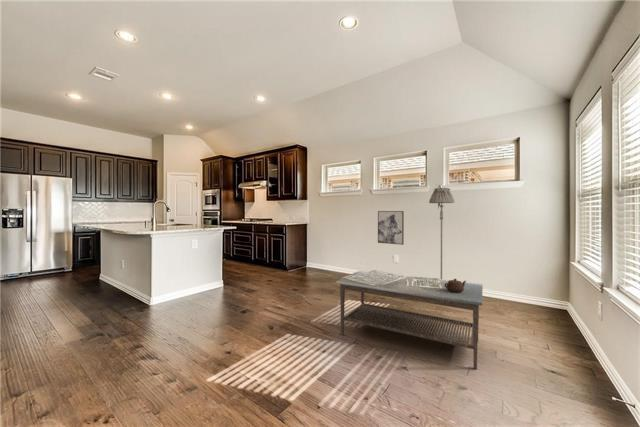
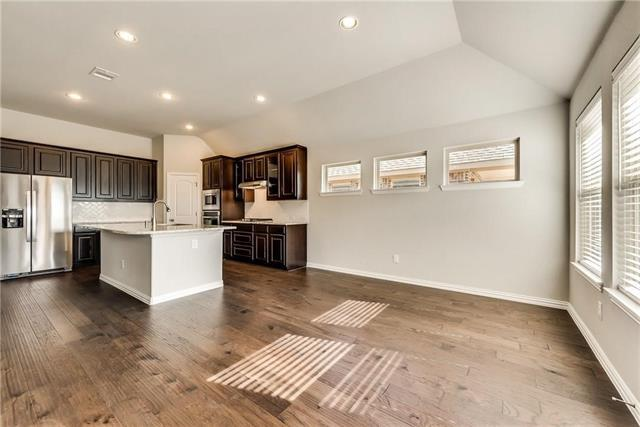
- wall art (390, 227)
- coffee table (407, 299)
- floor lamp (441, 239)
